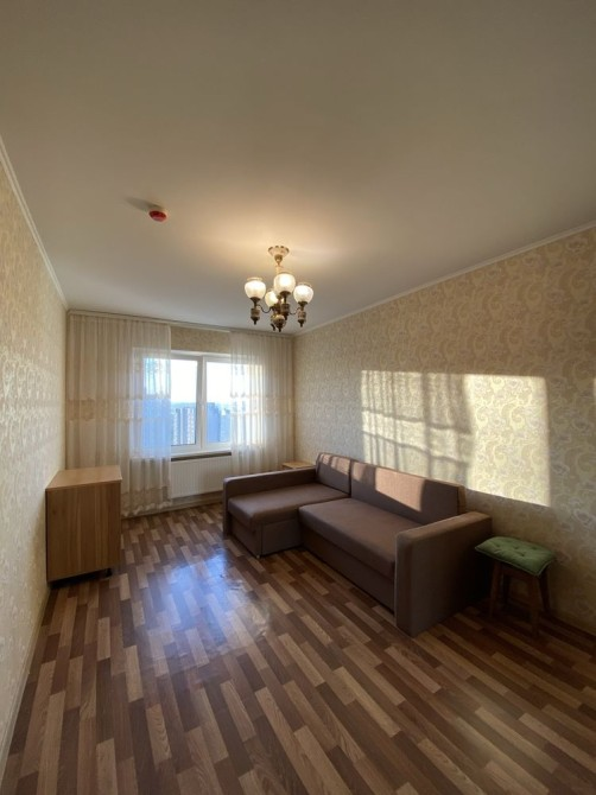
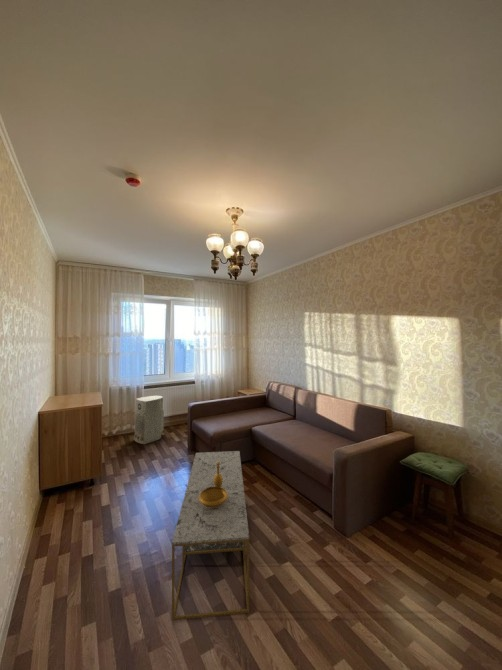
+ decorative bowl (215, 483)
+ air purifier (149, 418)
+ coffee table (215, 511)
